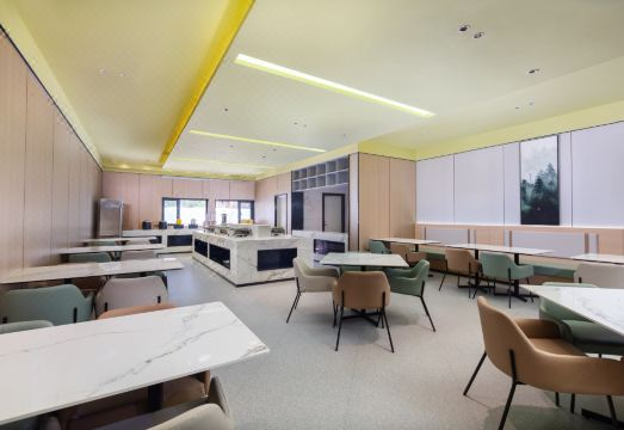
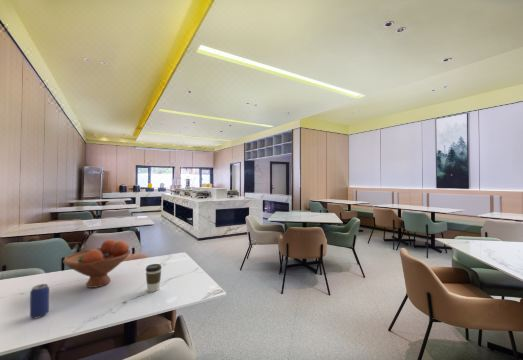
+ beverage can (39, 300)
+ fruit bowl (98, 263)
+ coffee cup (153, 277)
